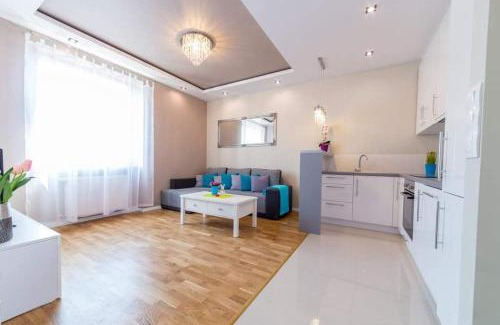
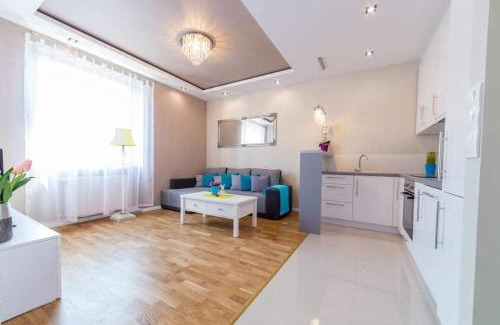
+ floor lamp (123, 174)
